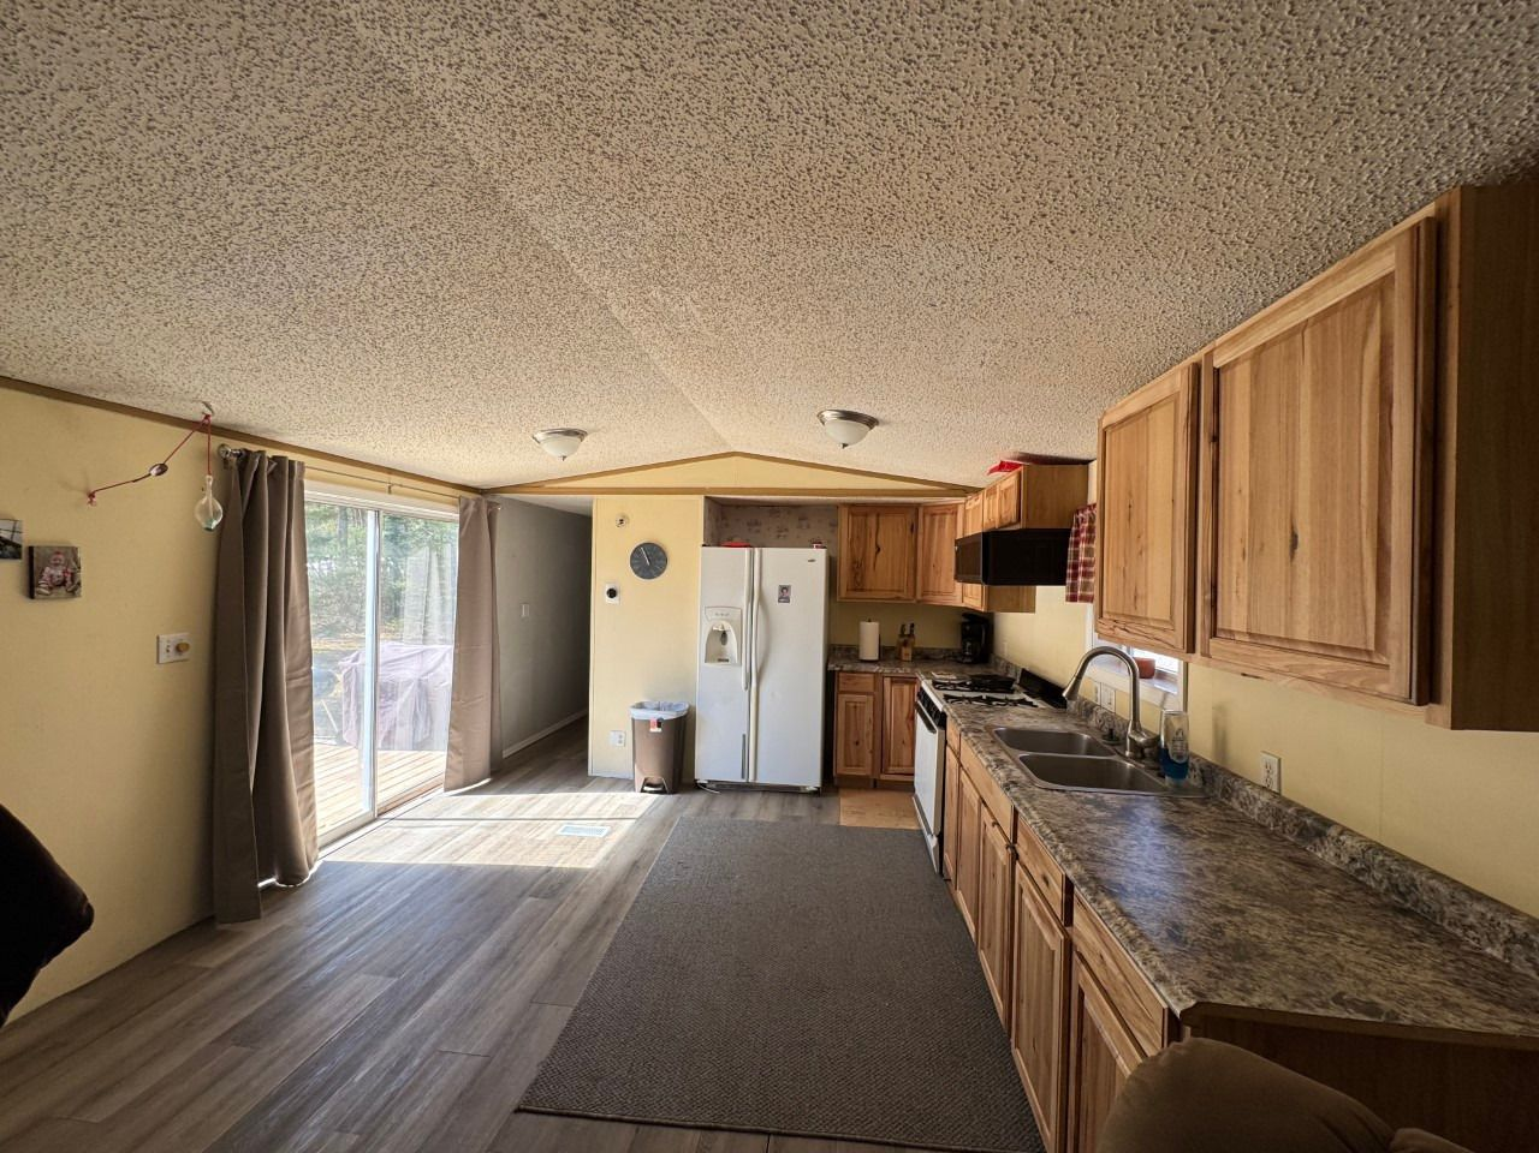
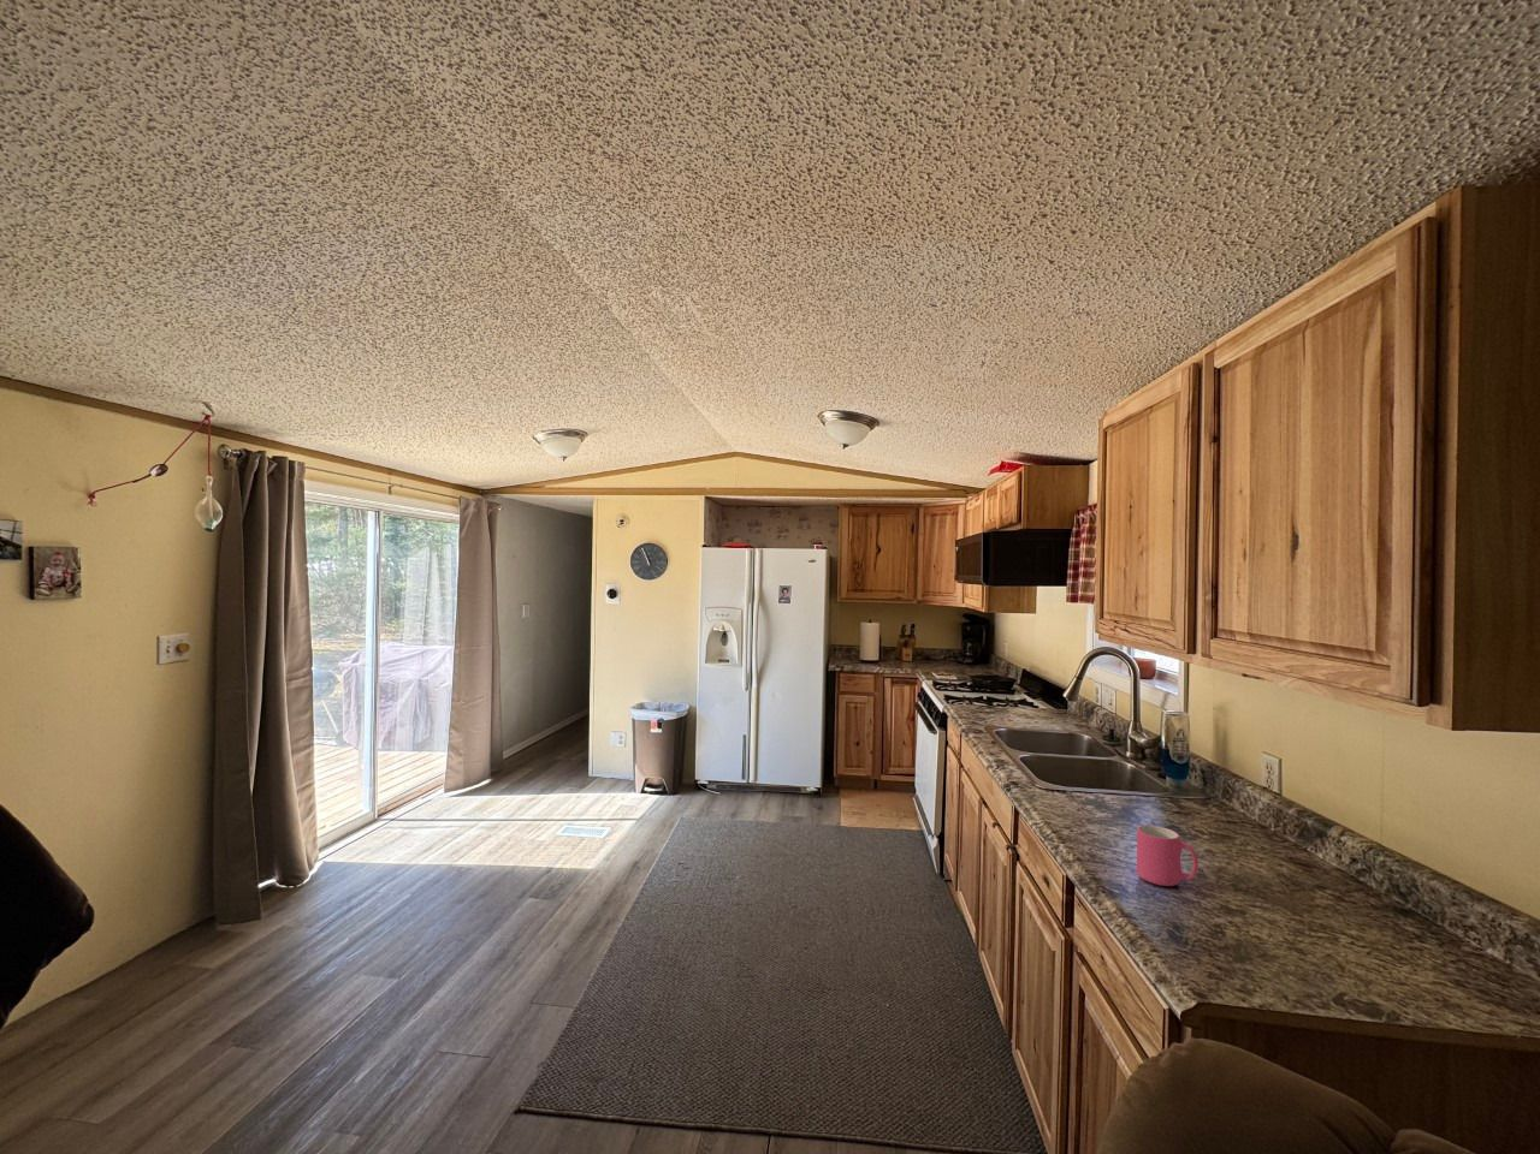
+ mug (1165, 857)
